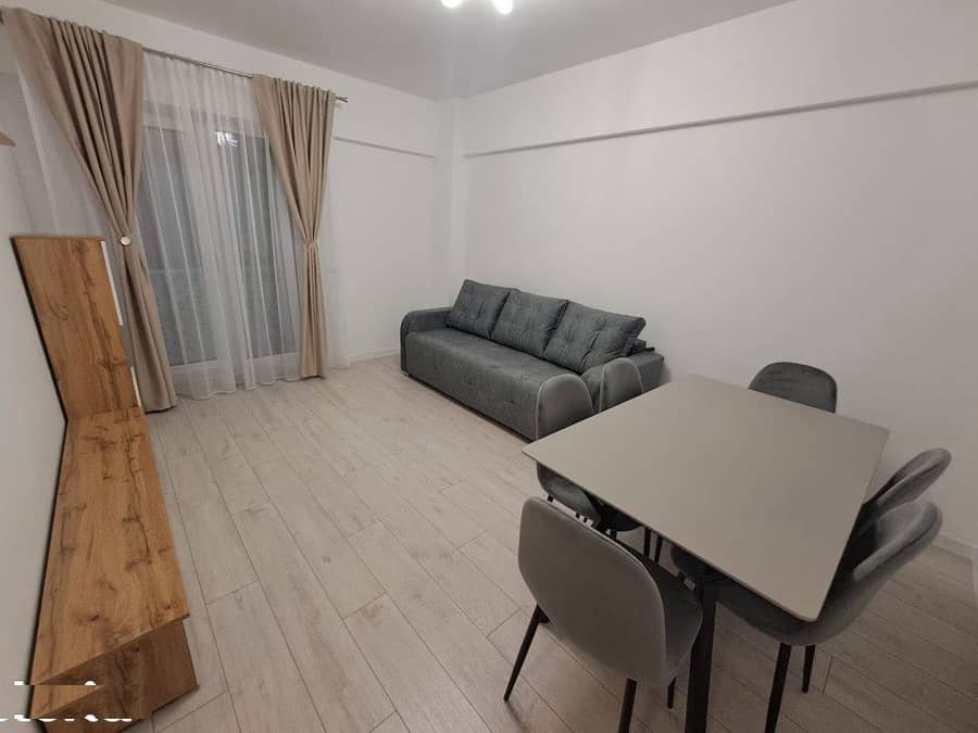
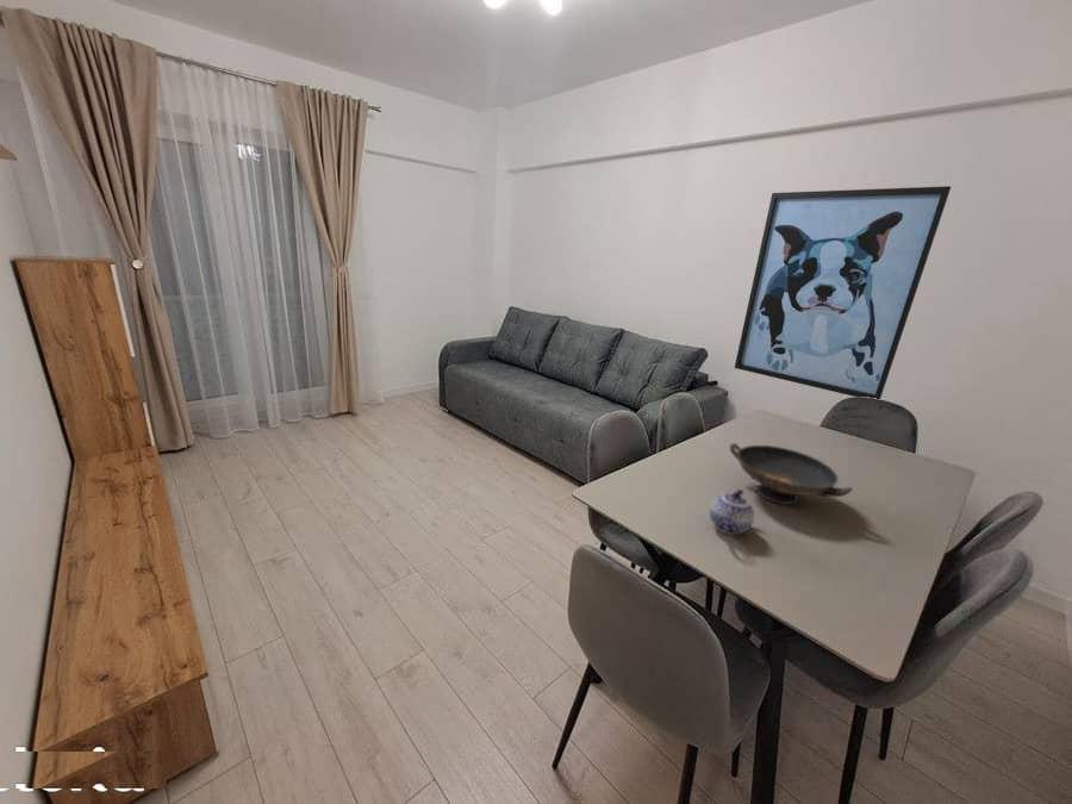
+ teapot (733, 510)
+ decorative bowl (781, 479)
+ wall art (823, 293)
